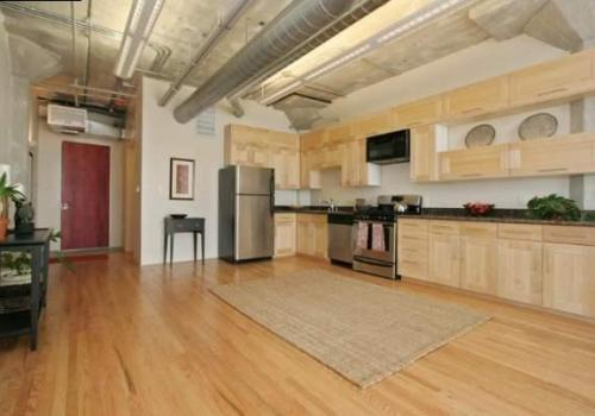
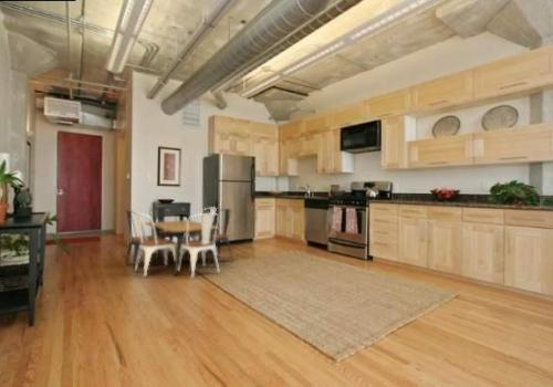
+ dining table (180, 236)
